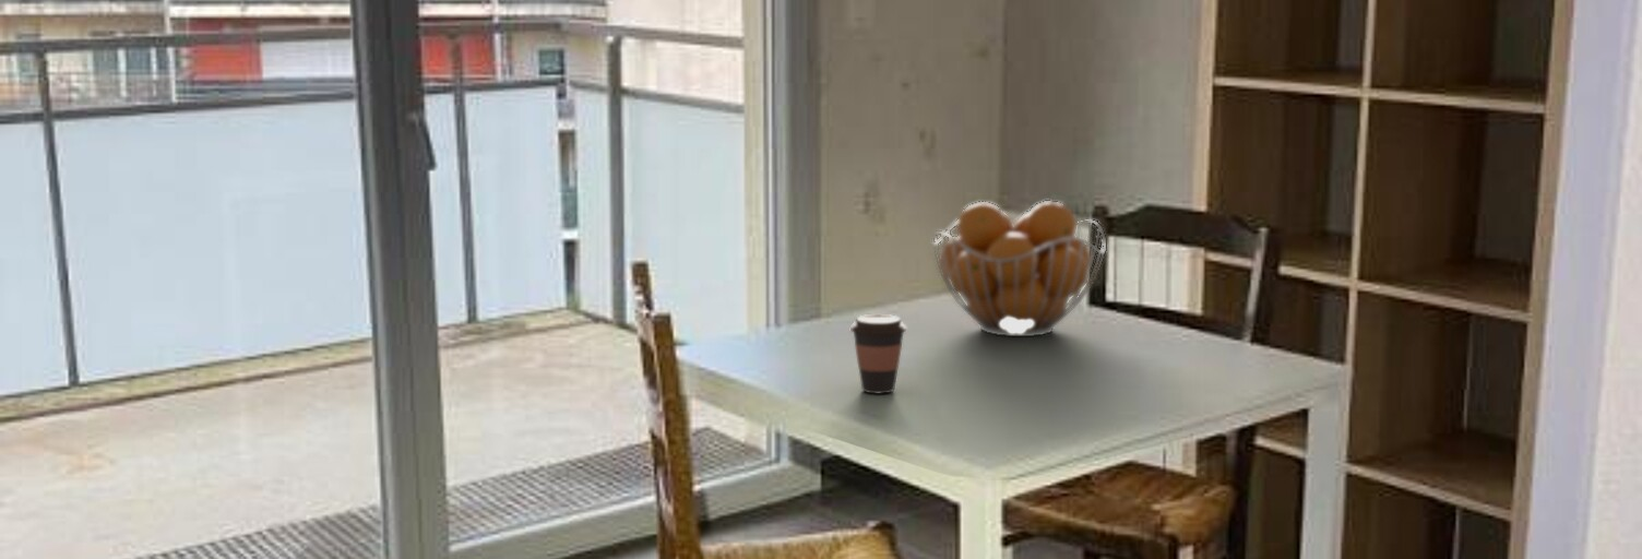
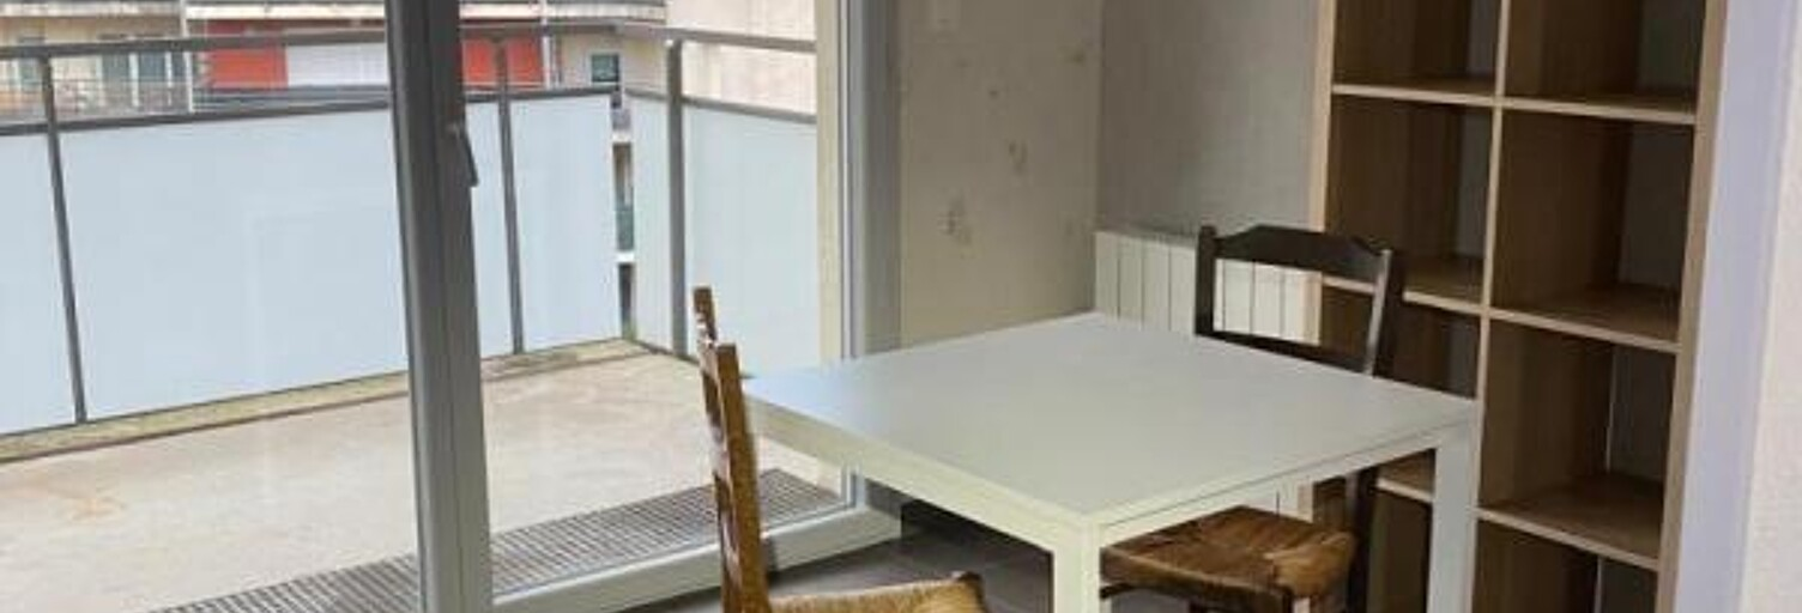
- coffee cup (878, 354)
- fruit basket (1018, 264)
